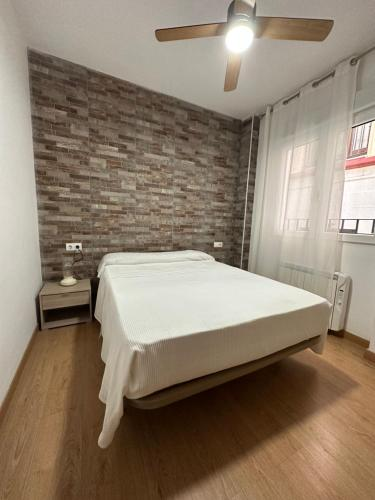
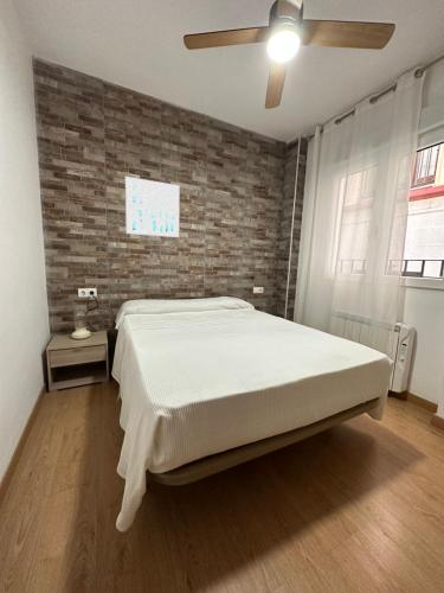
+ wall art (153, 209)
